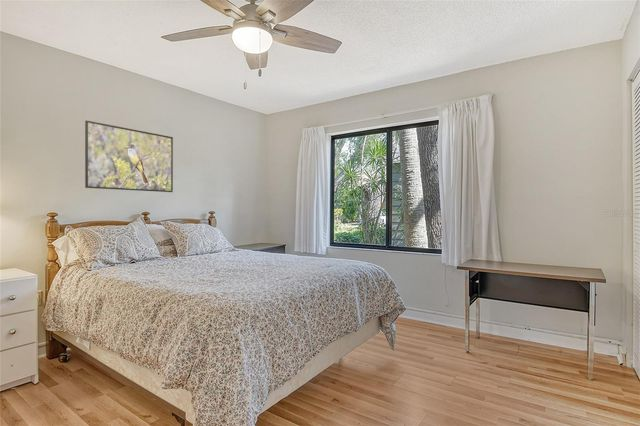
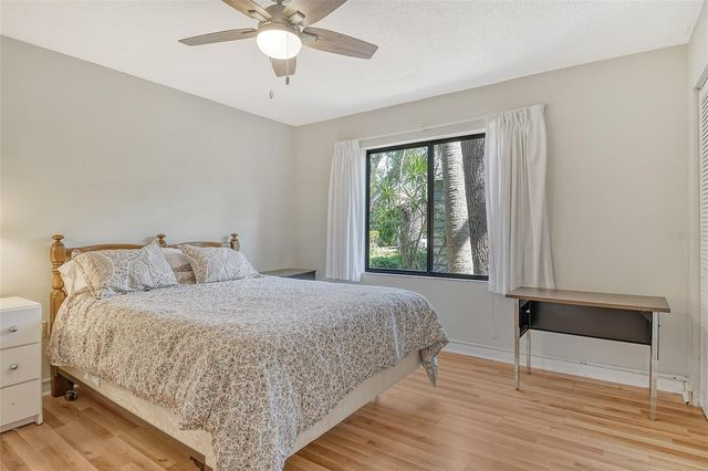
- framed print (133, 159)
